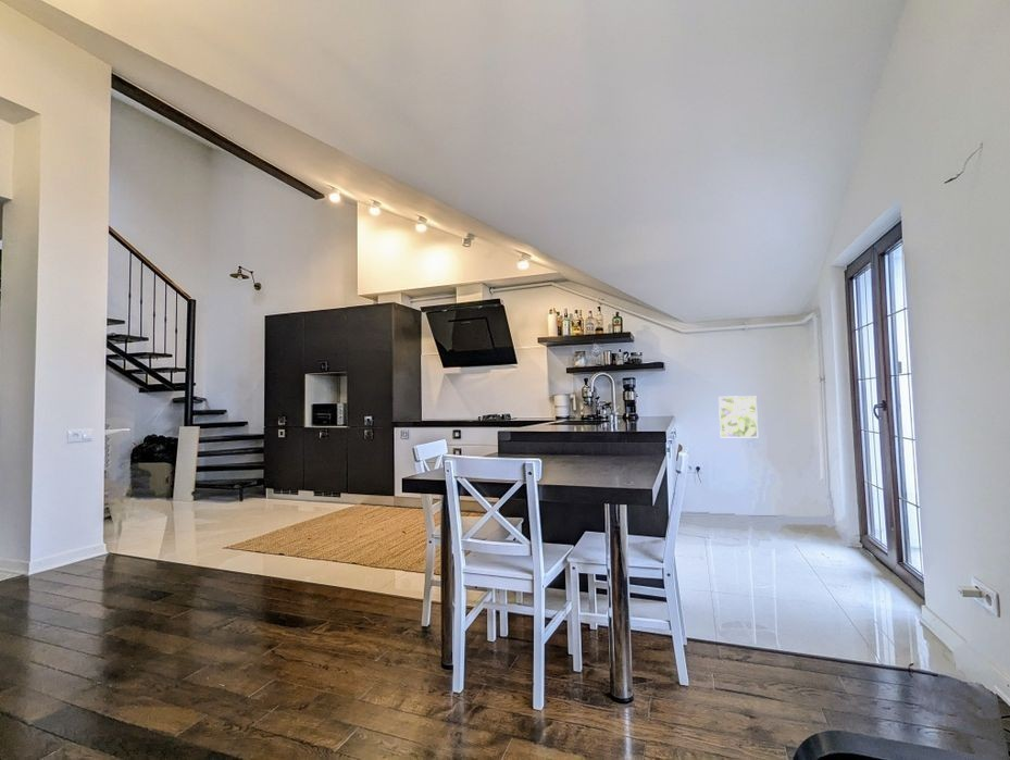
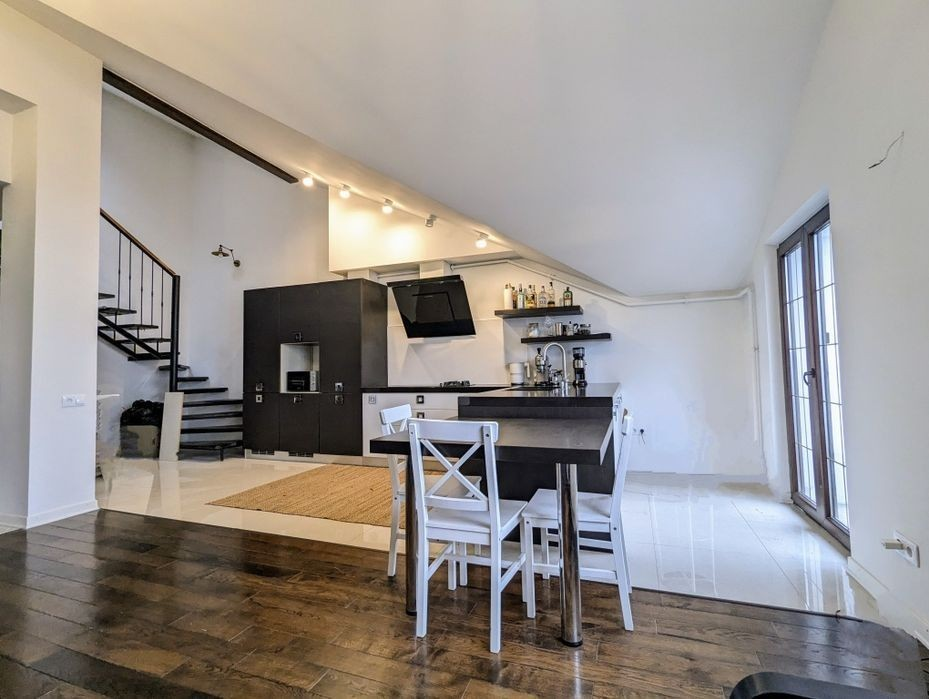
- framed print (737, 416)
